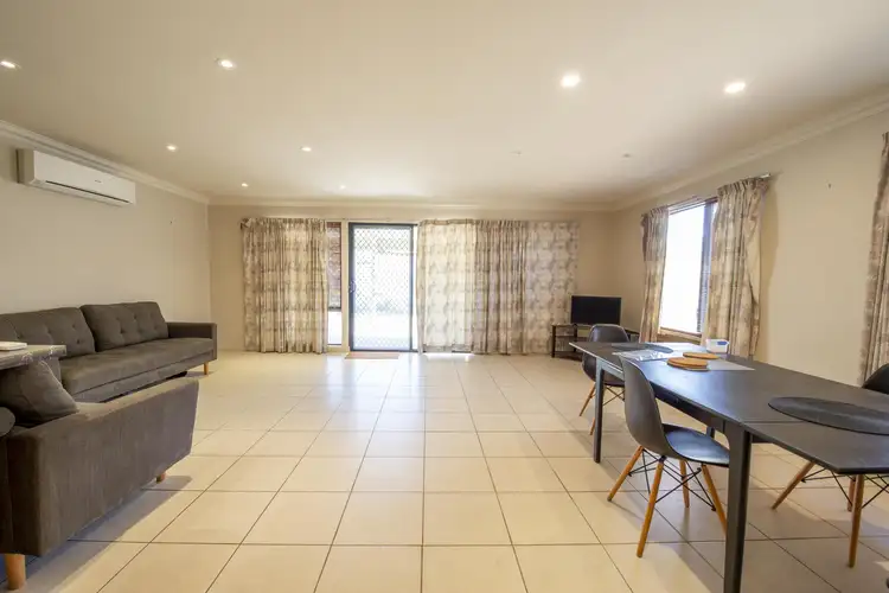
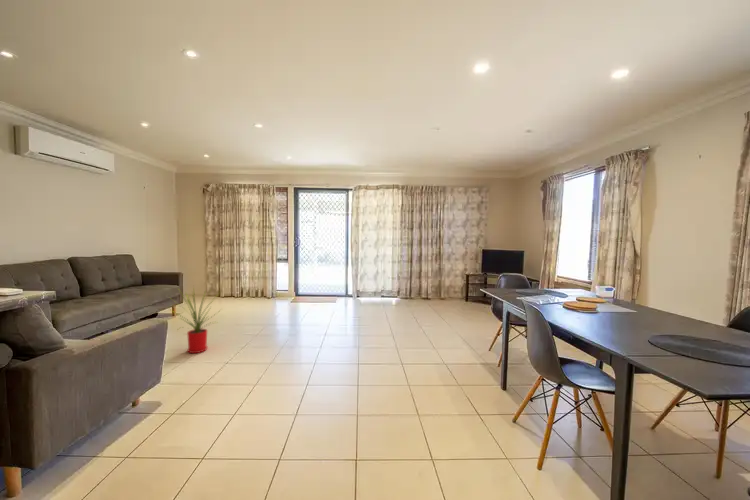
+ house plant (198, 318)
